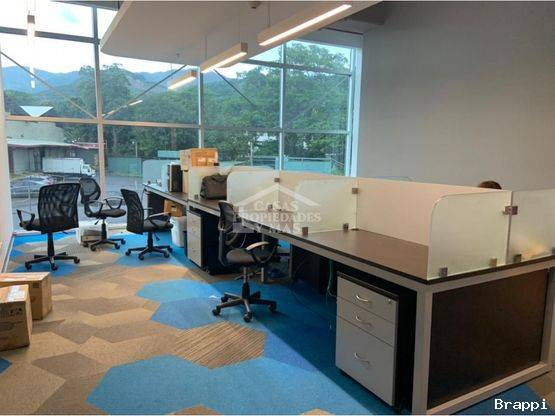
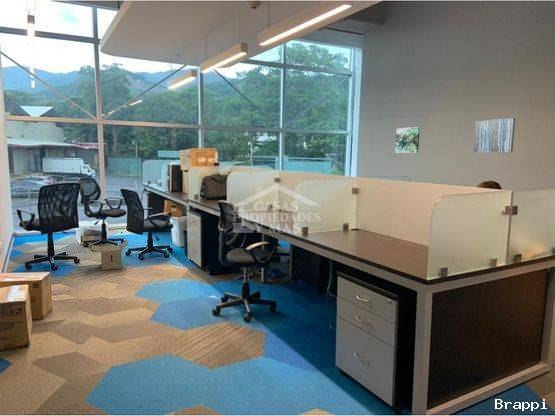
+ wall art (493, 136)
+ wall art (407, 140)
+ cardboard box (110, 254)
